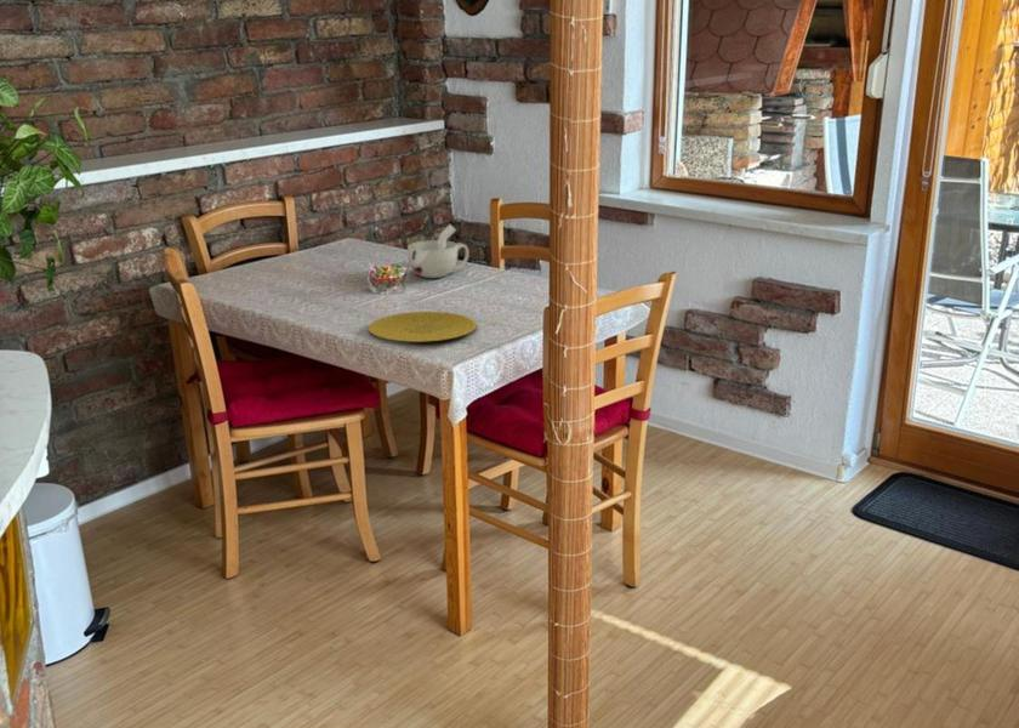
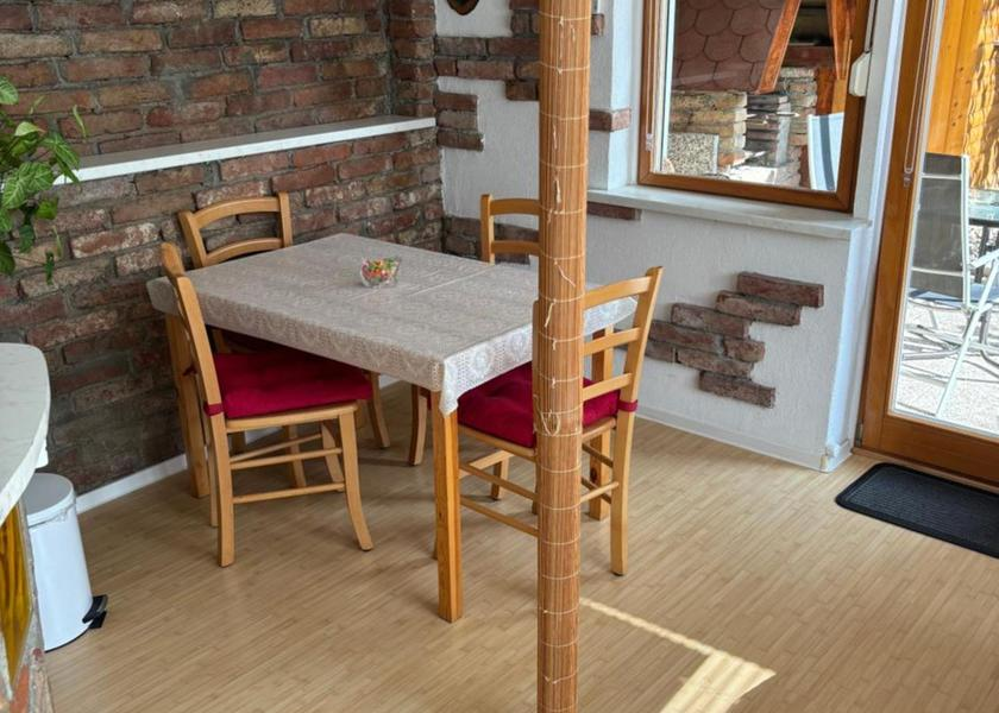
- plate (422, 326)
- cup (438, 250)
